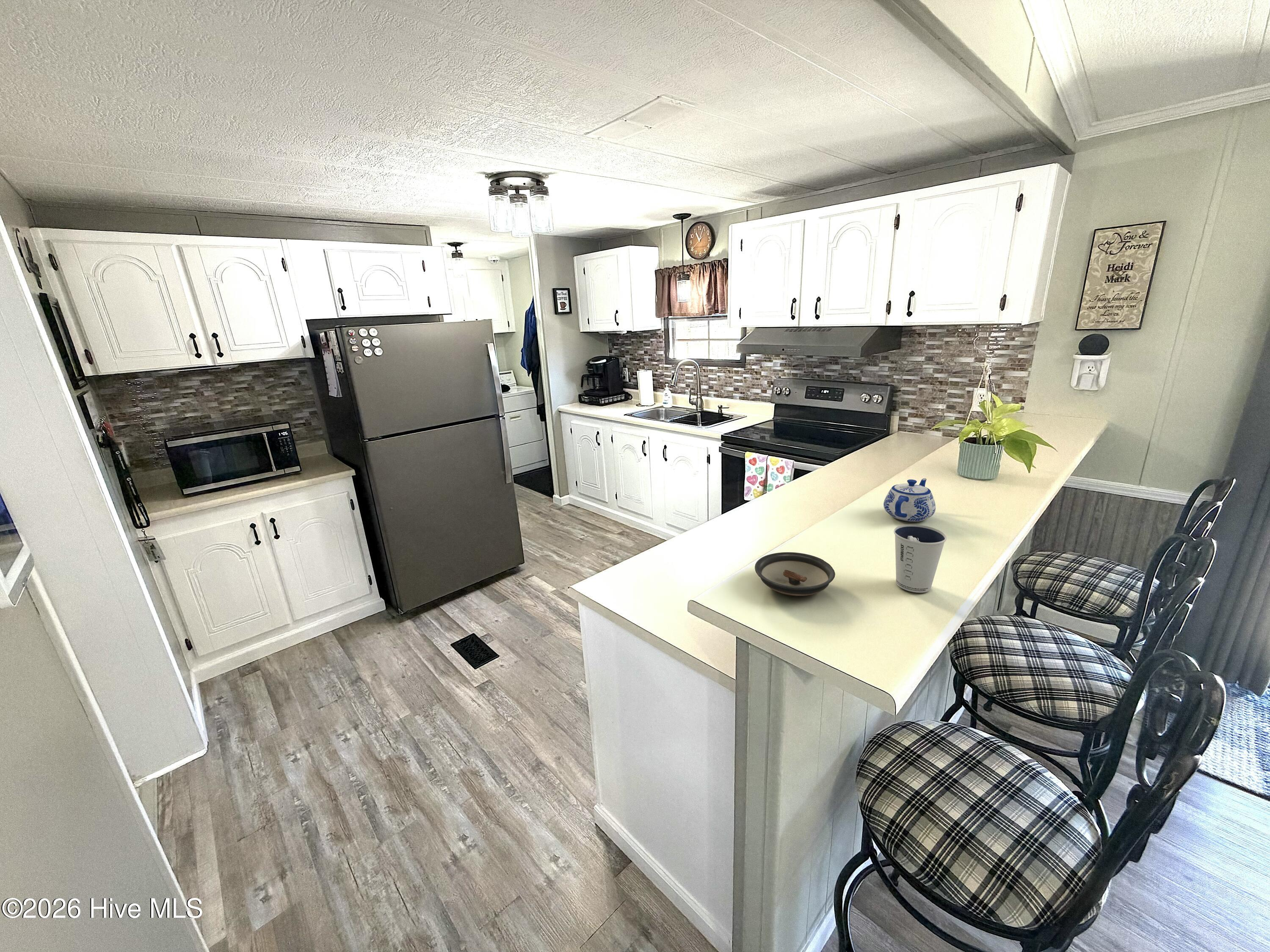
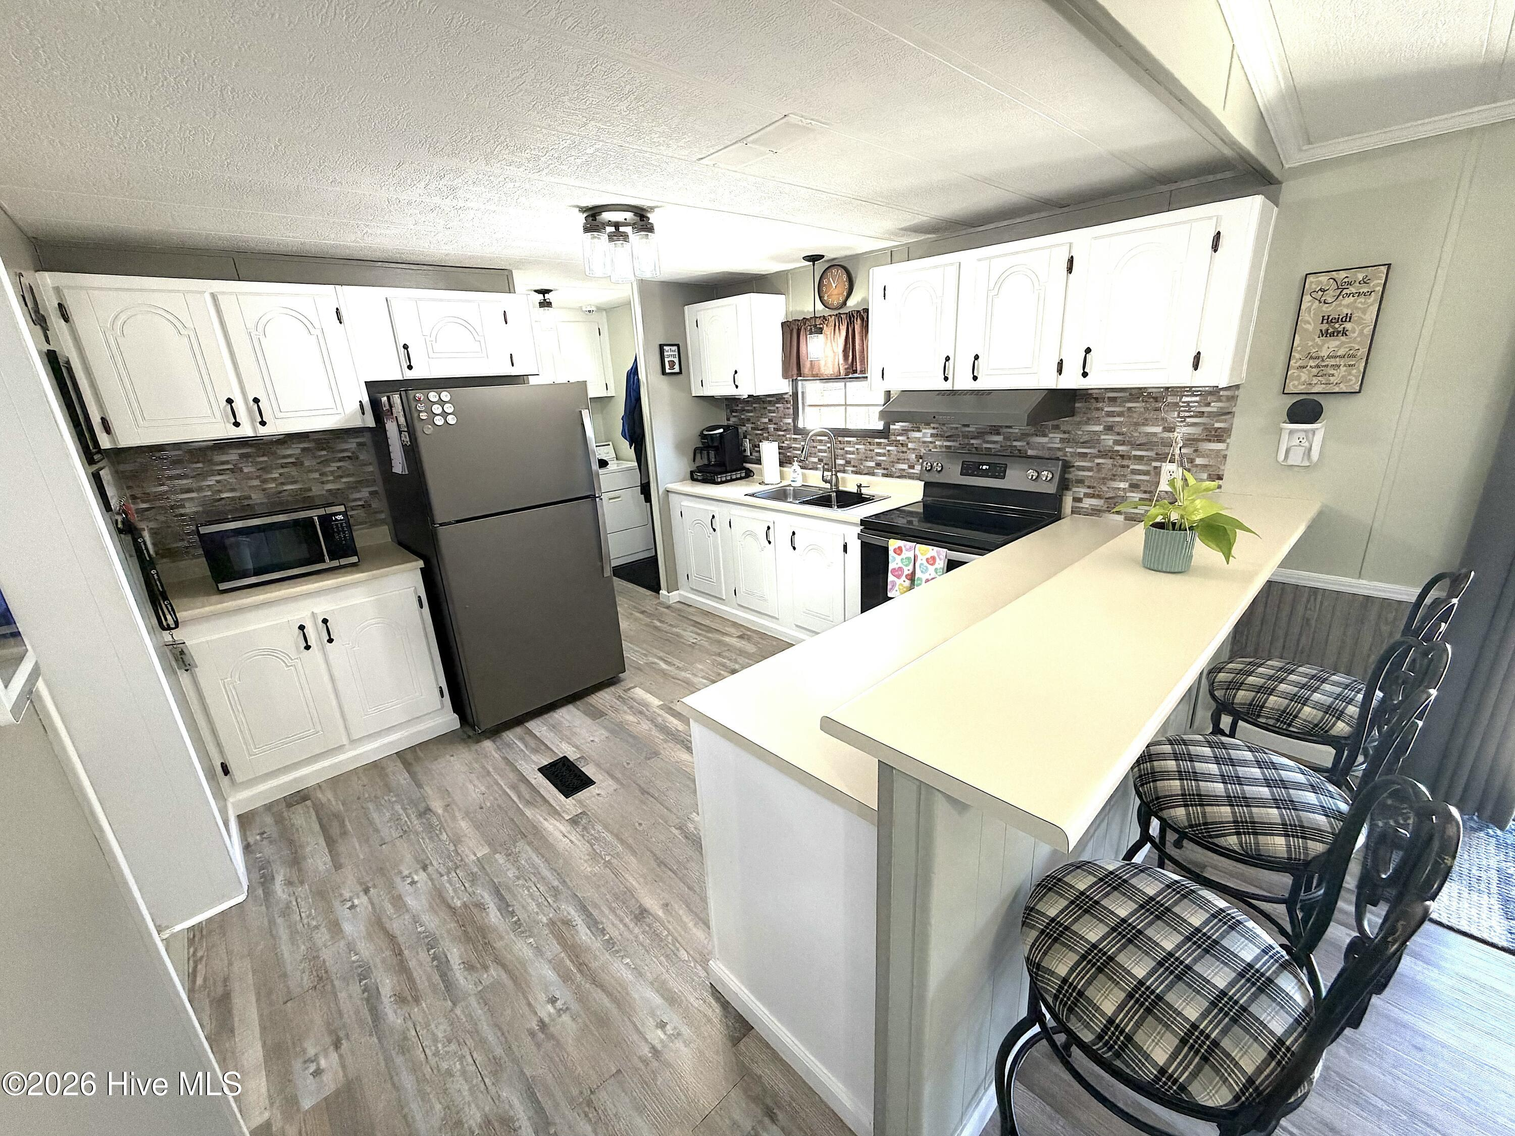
- teapot (911, 497)
- saucer (793, 577)
- dixie cup (916, 560)
